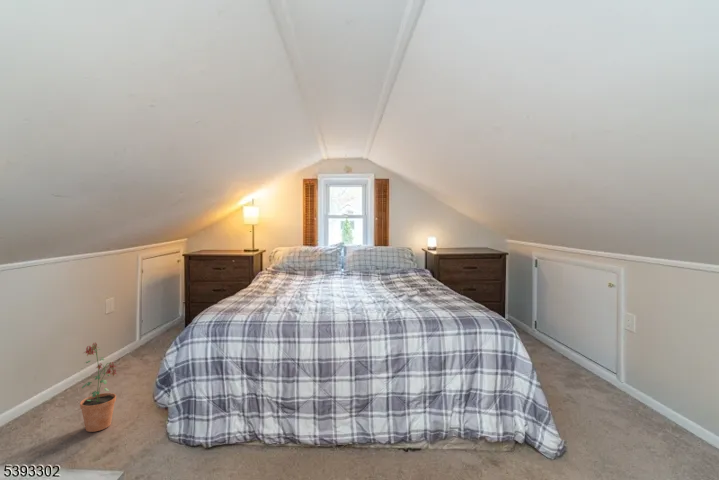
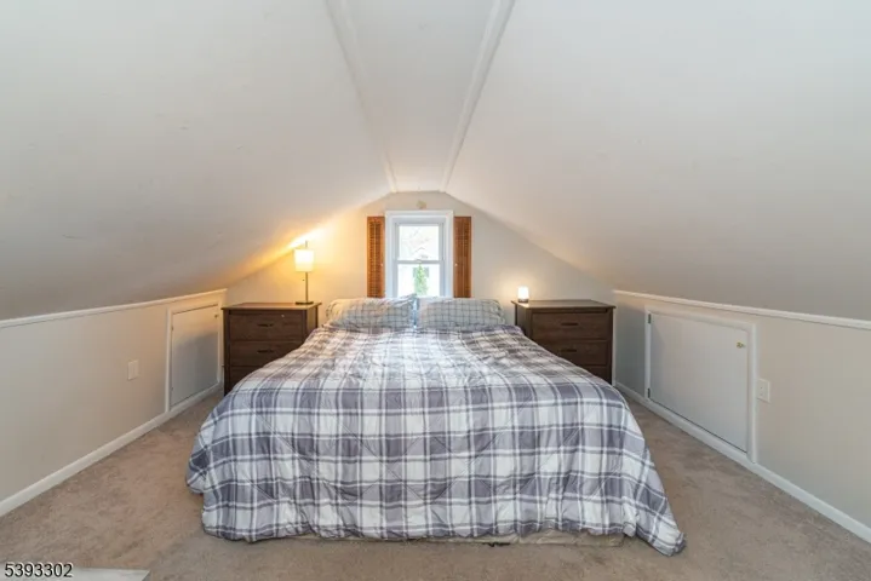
- potted plant (100, 384)
